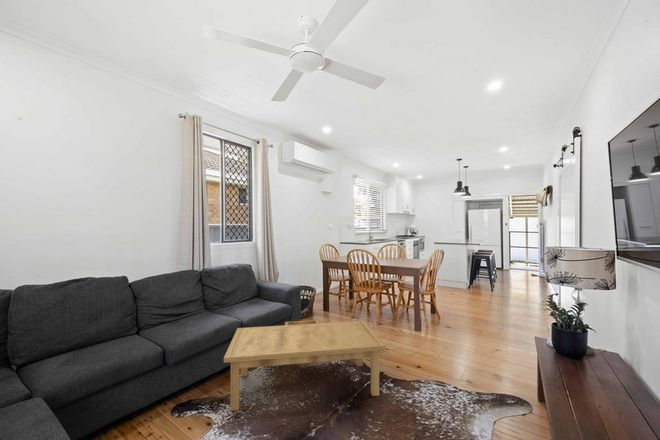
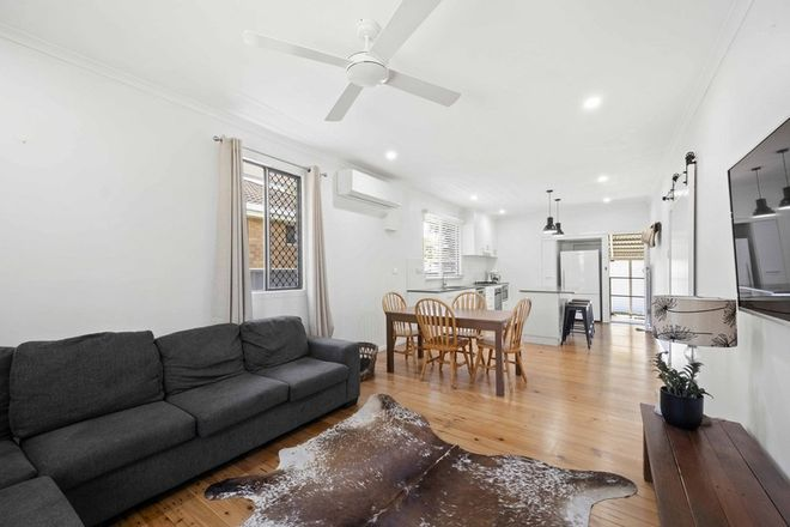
- coffee table (305, 360)
